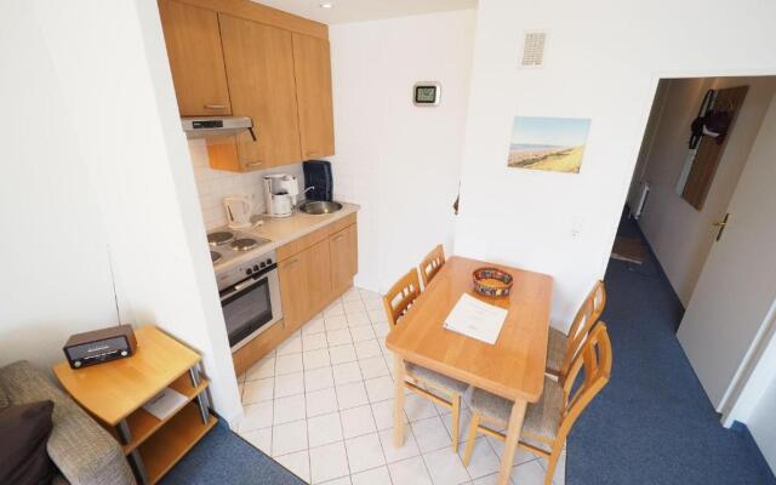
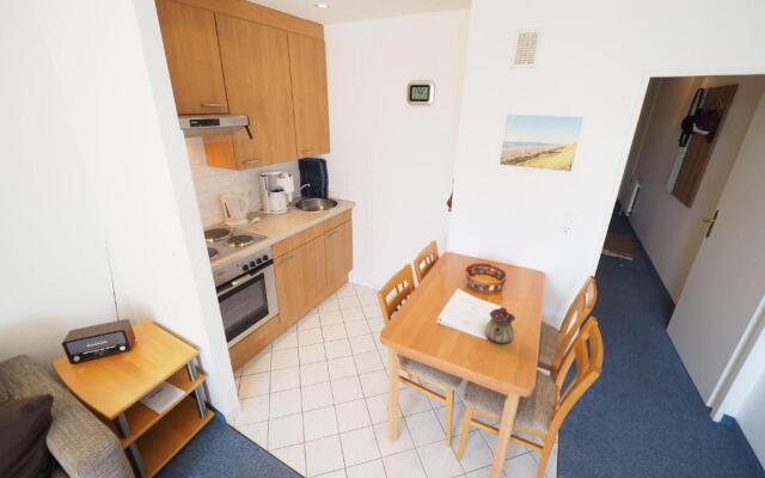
+ teapot (501, 321)
